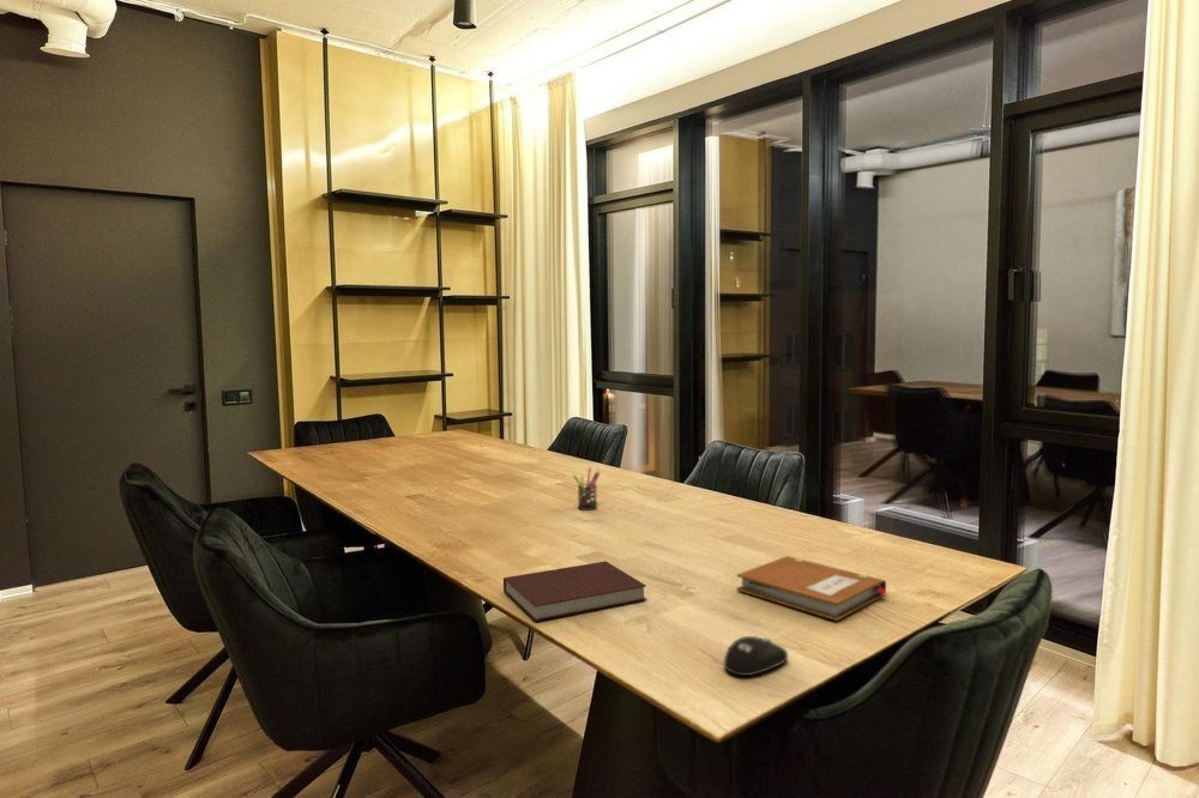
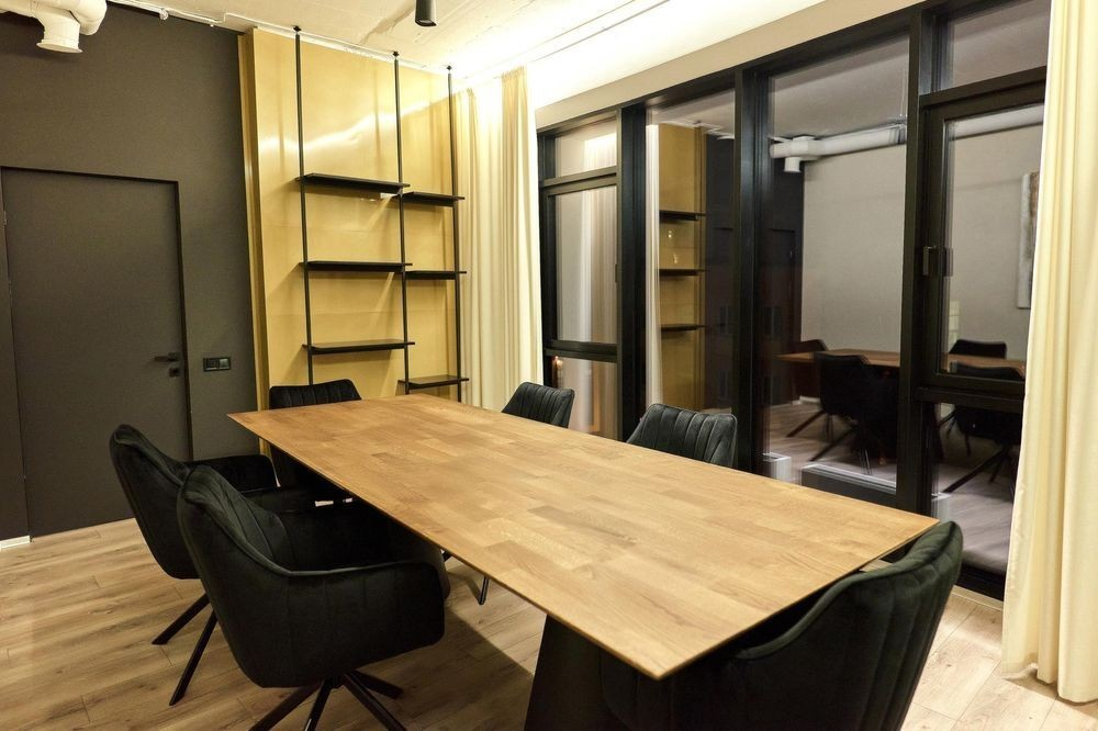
- pen holder (585, 488)
- notebook (813, 585)
- computer mouse (753, 652)
- notebook (573, 588)
